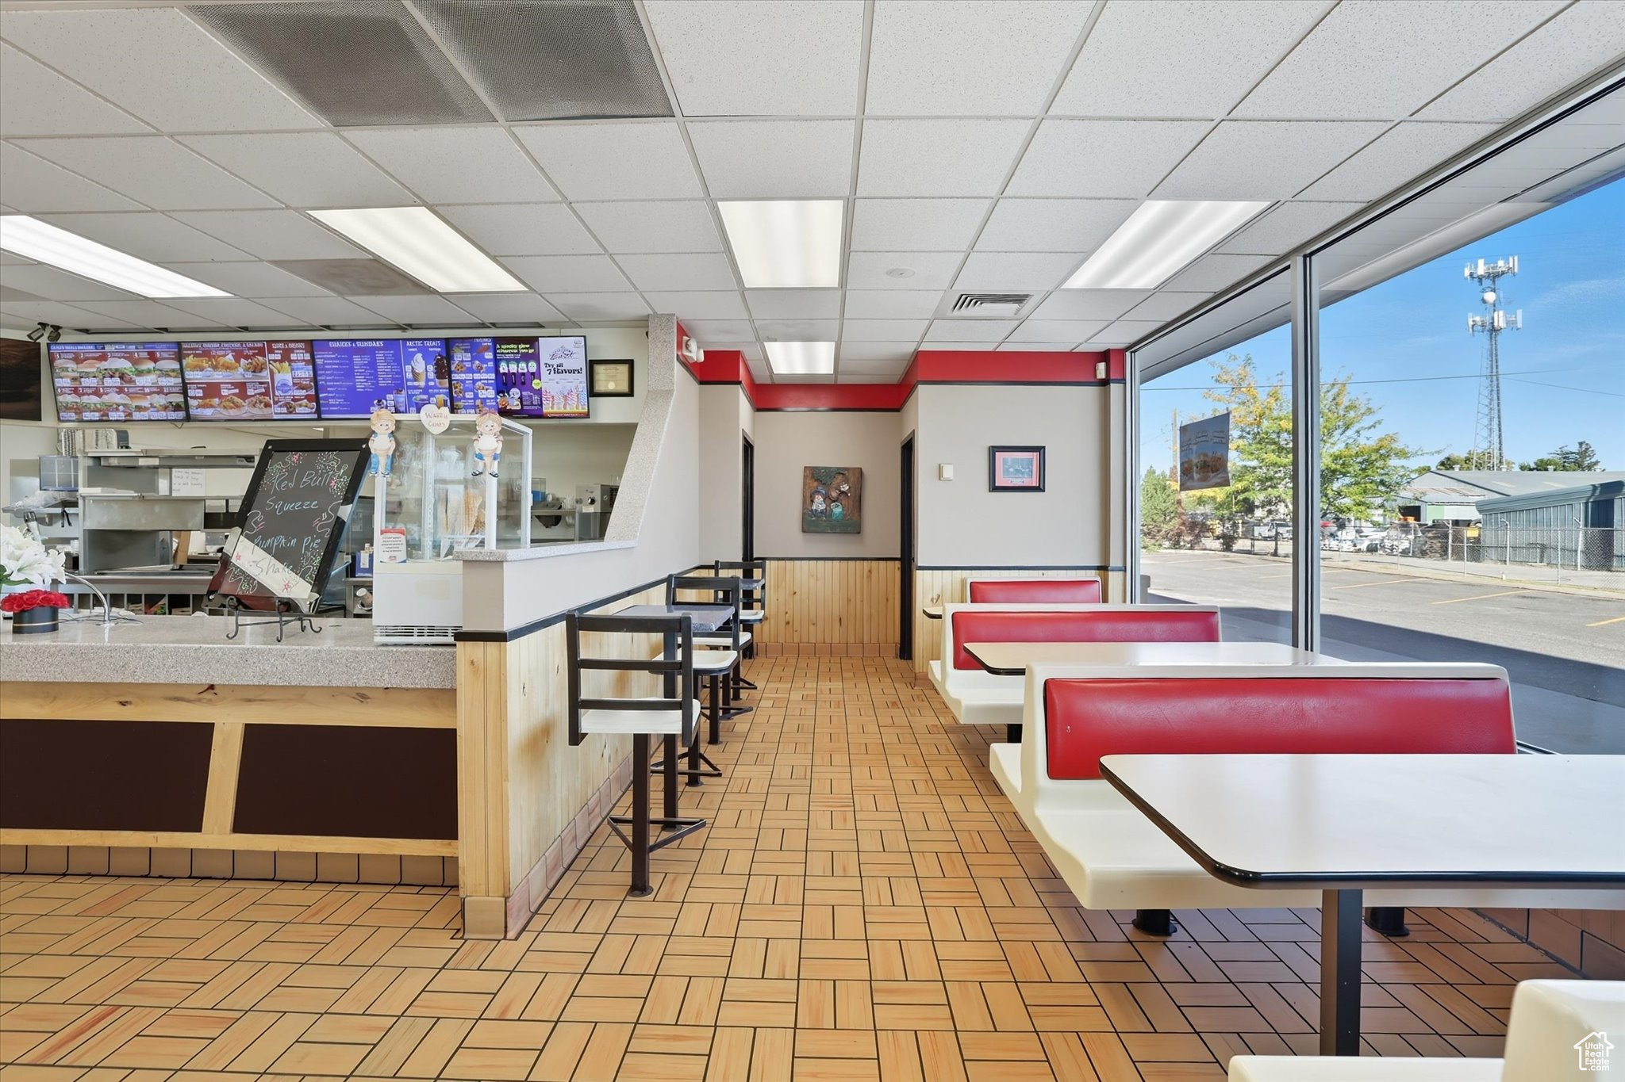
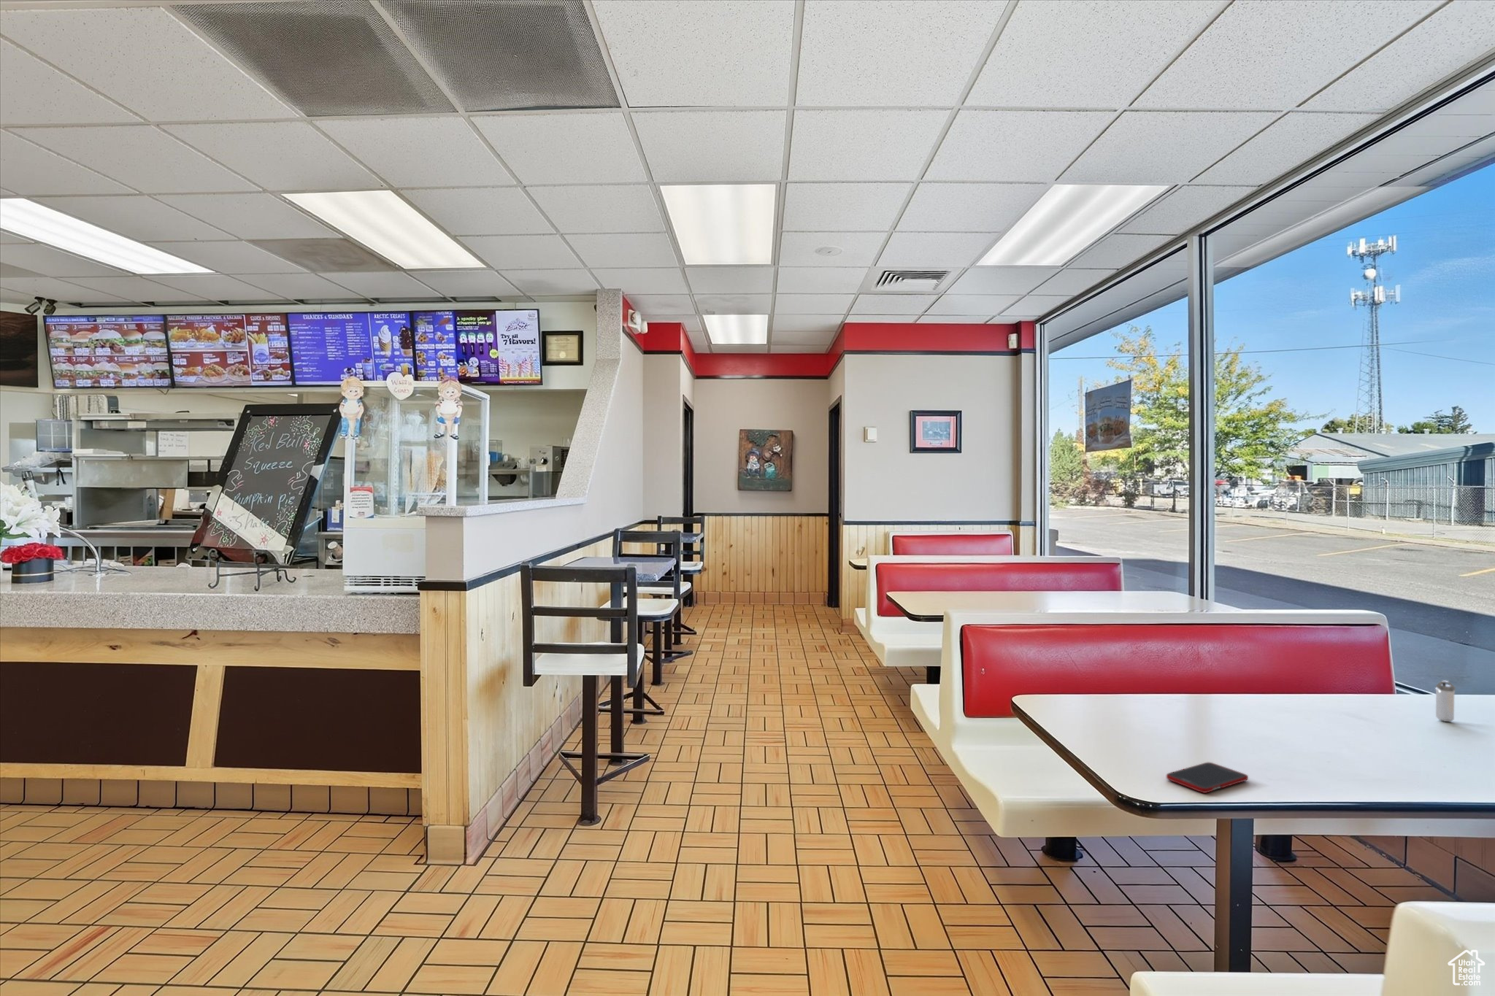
+ cell phone (1207, 777)
+ shaker (1445, 700)
